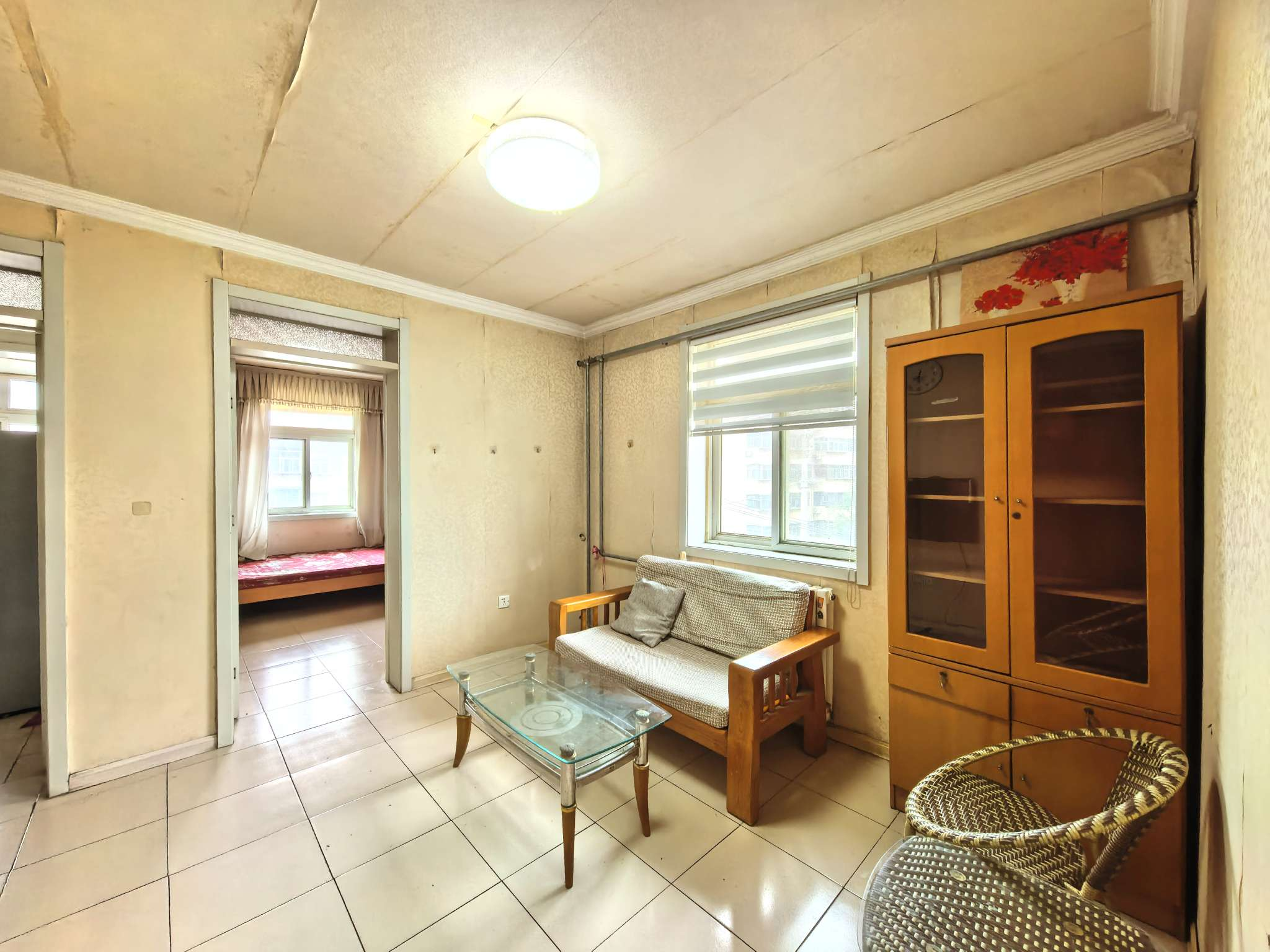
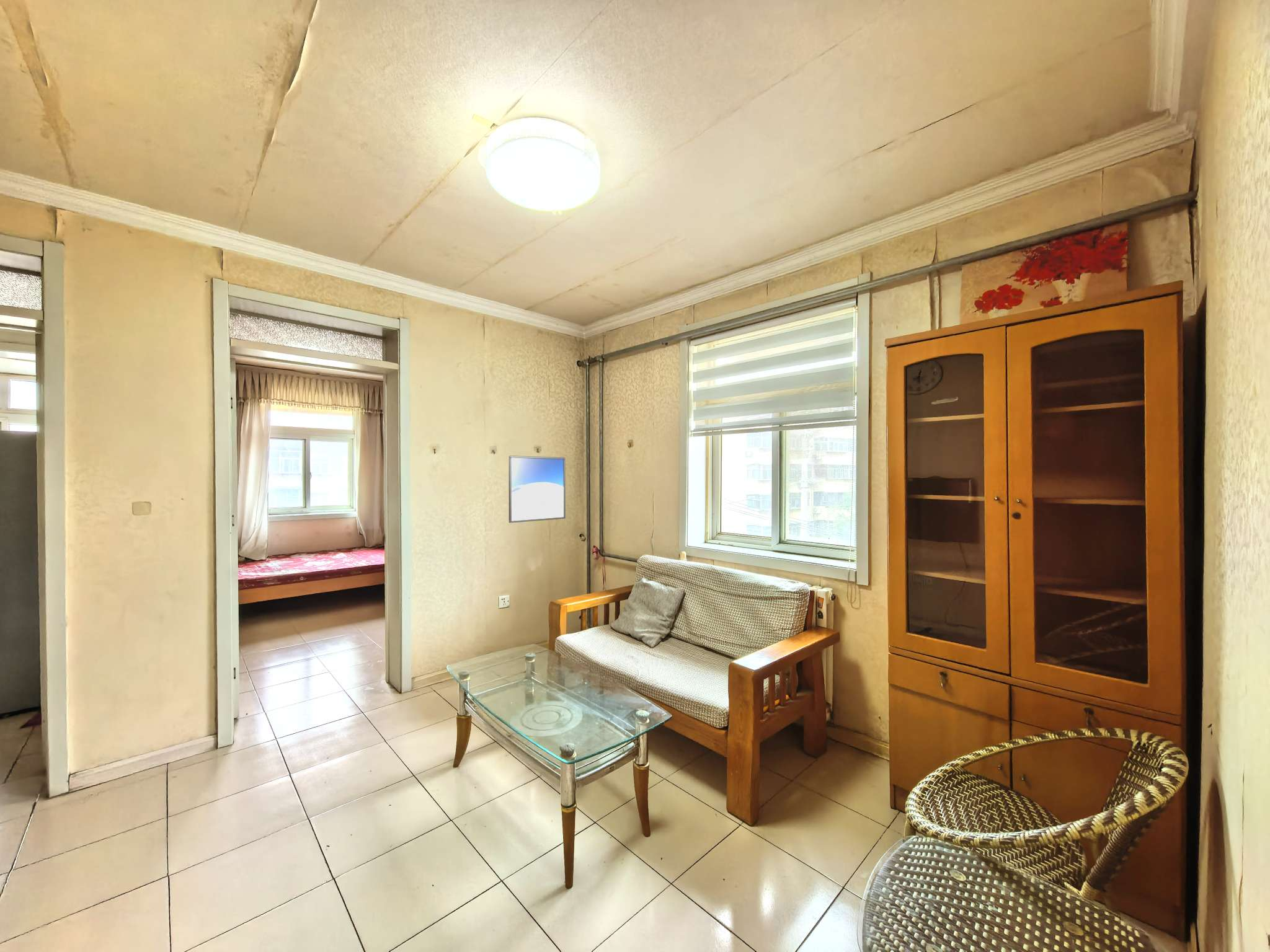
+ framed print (538, 488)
